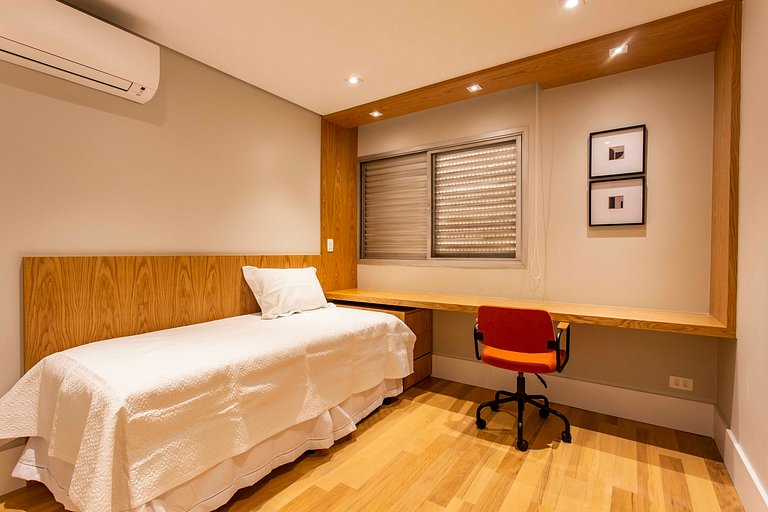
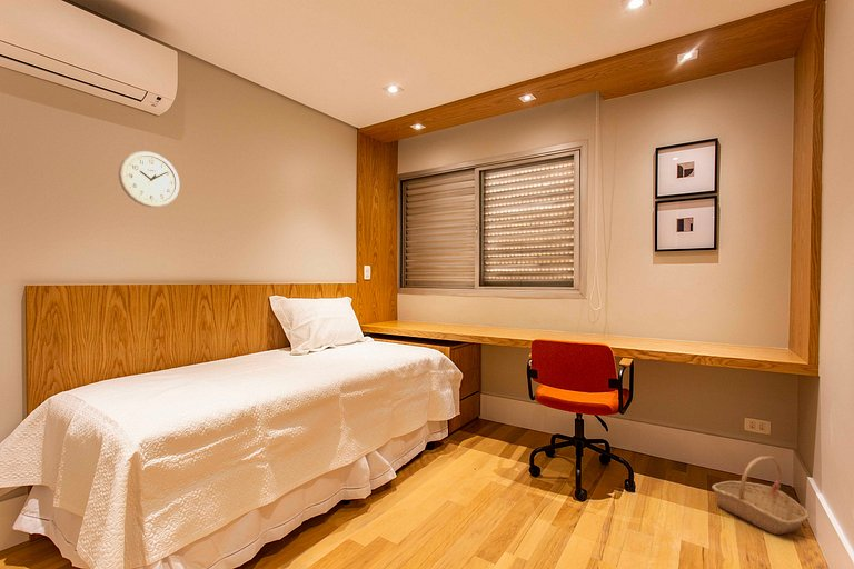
+ basket (757, 486)
+ wall clock (151, 179)
